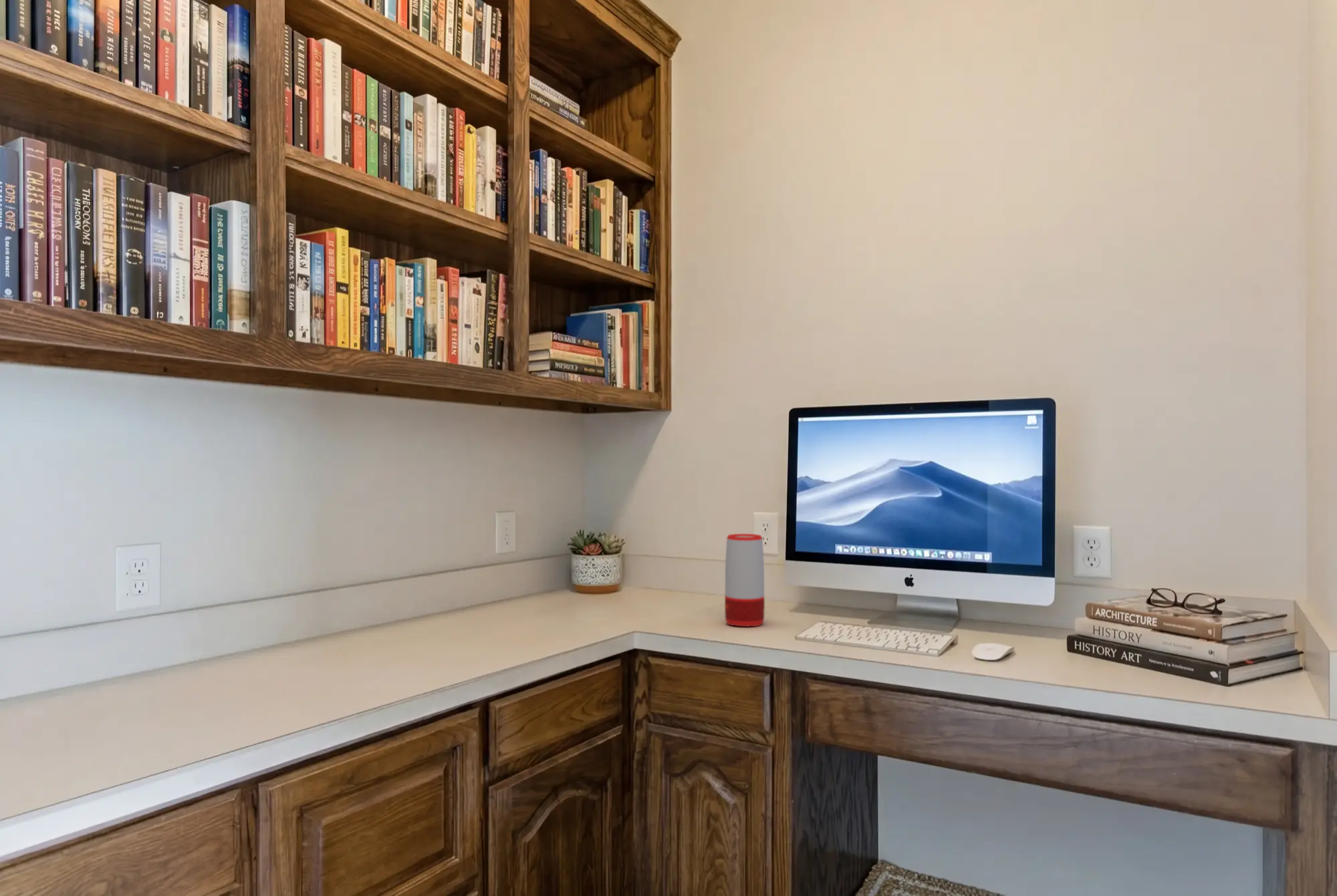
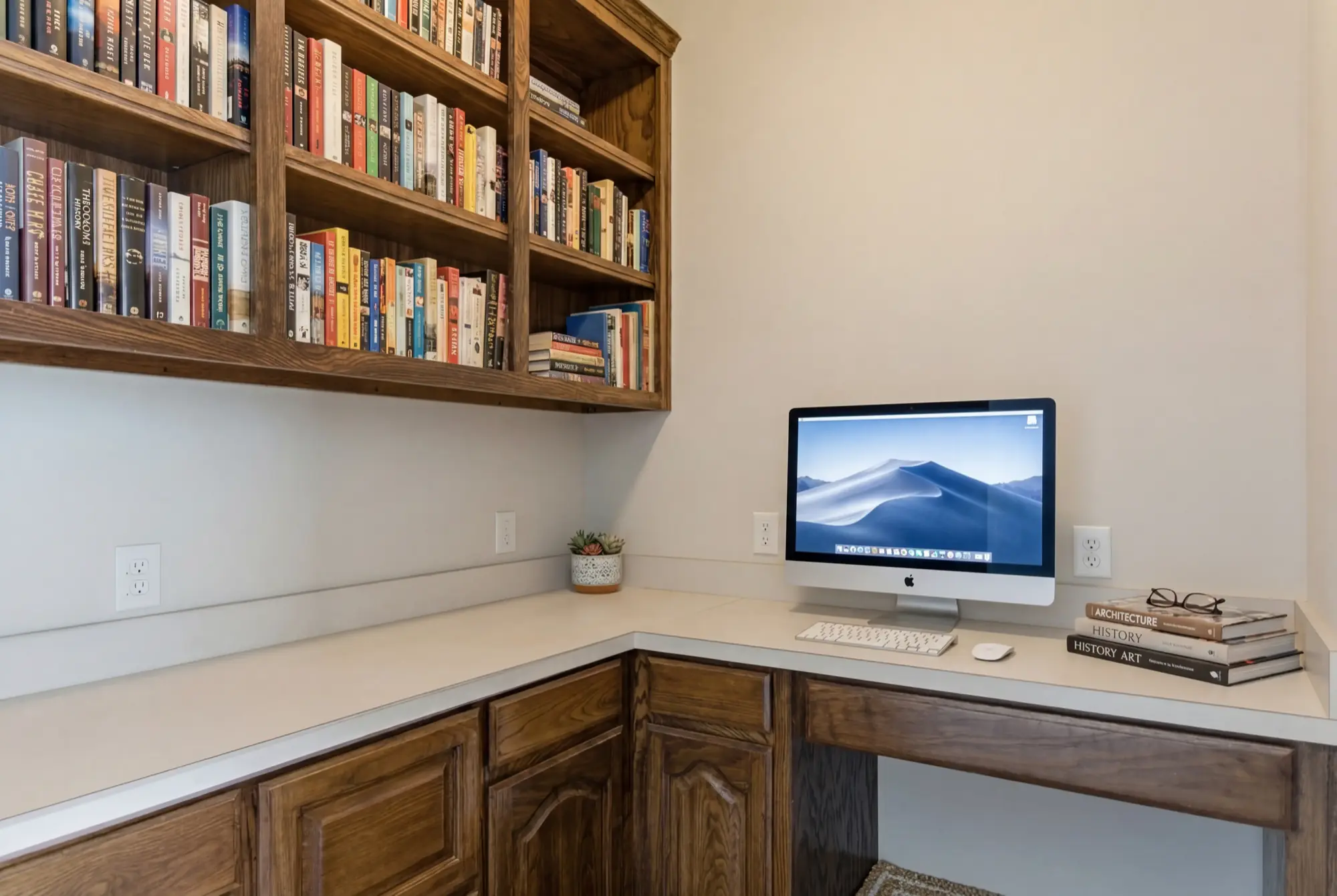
- speaker (744, 579)
